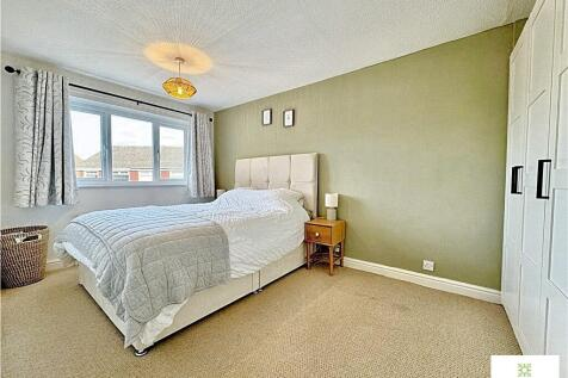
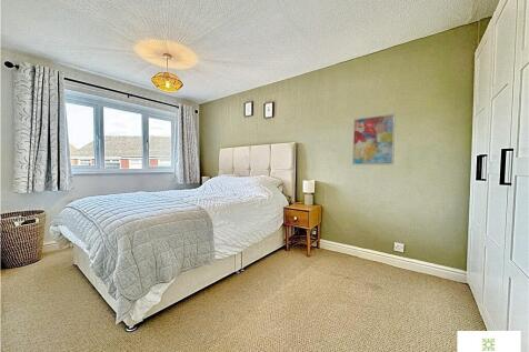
+ wall art (372, 140)
